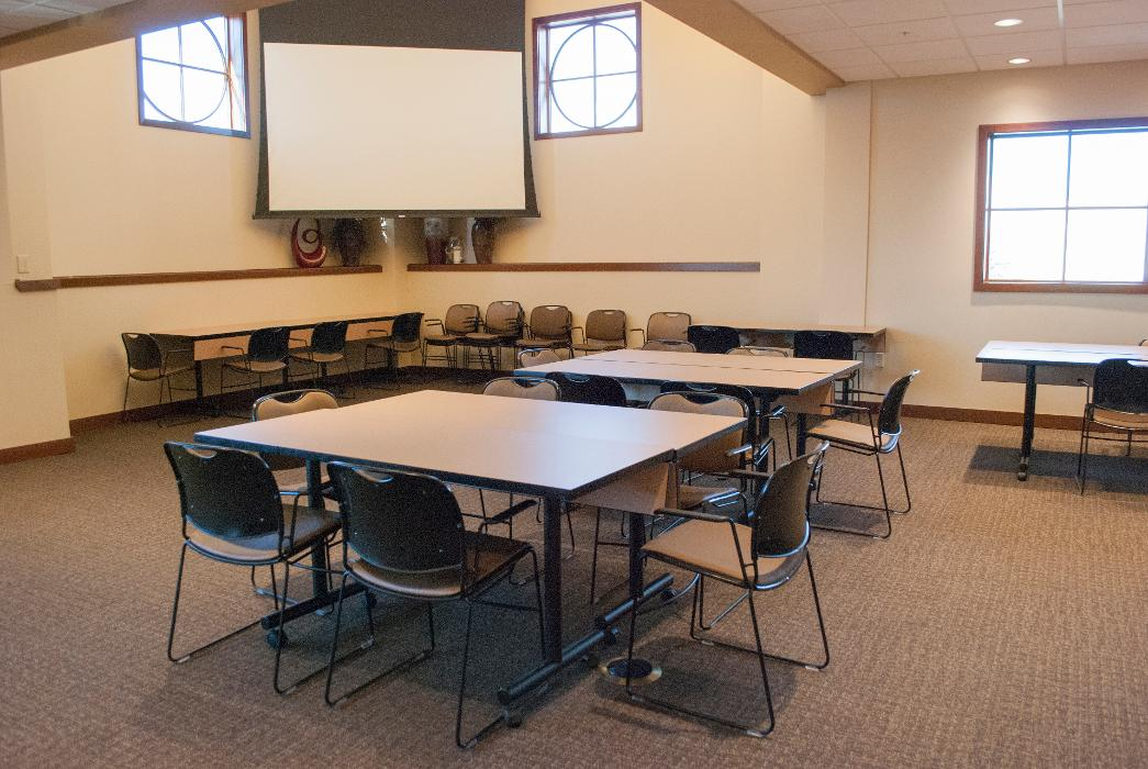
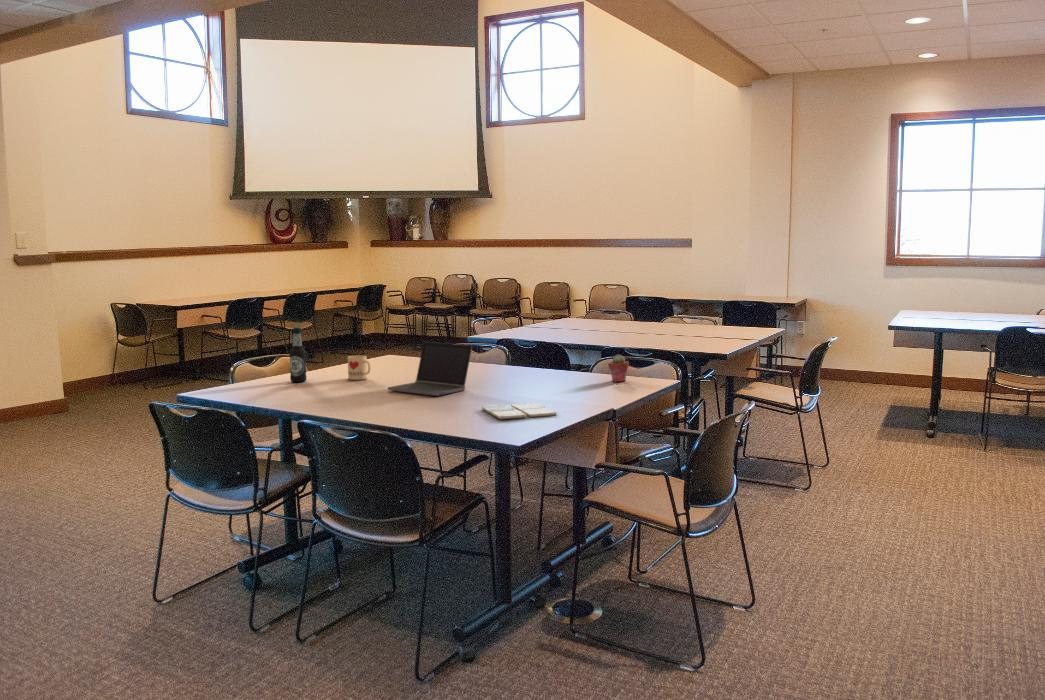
+ drink coaster (518, 410)
+ mug (360, 367)
+ bottle (297, 354)
+ potted succulent (618, 367)
+ laptop computer (430, 367)
